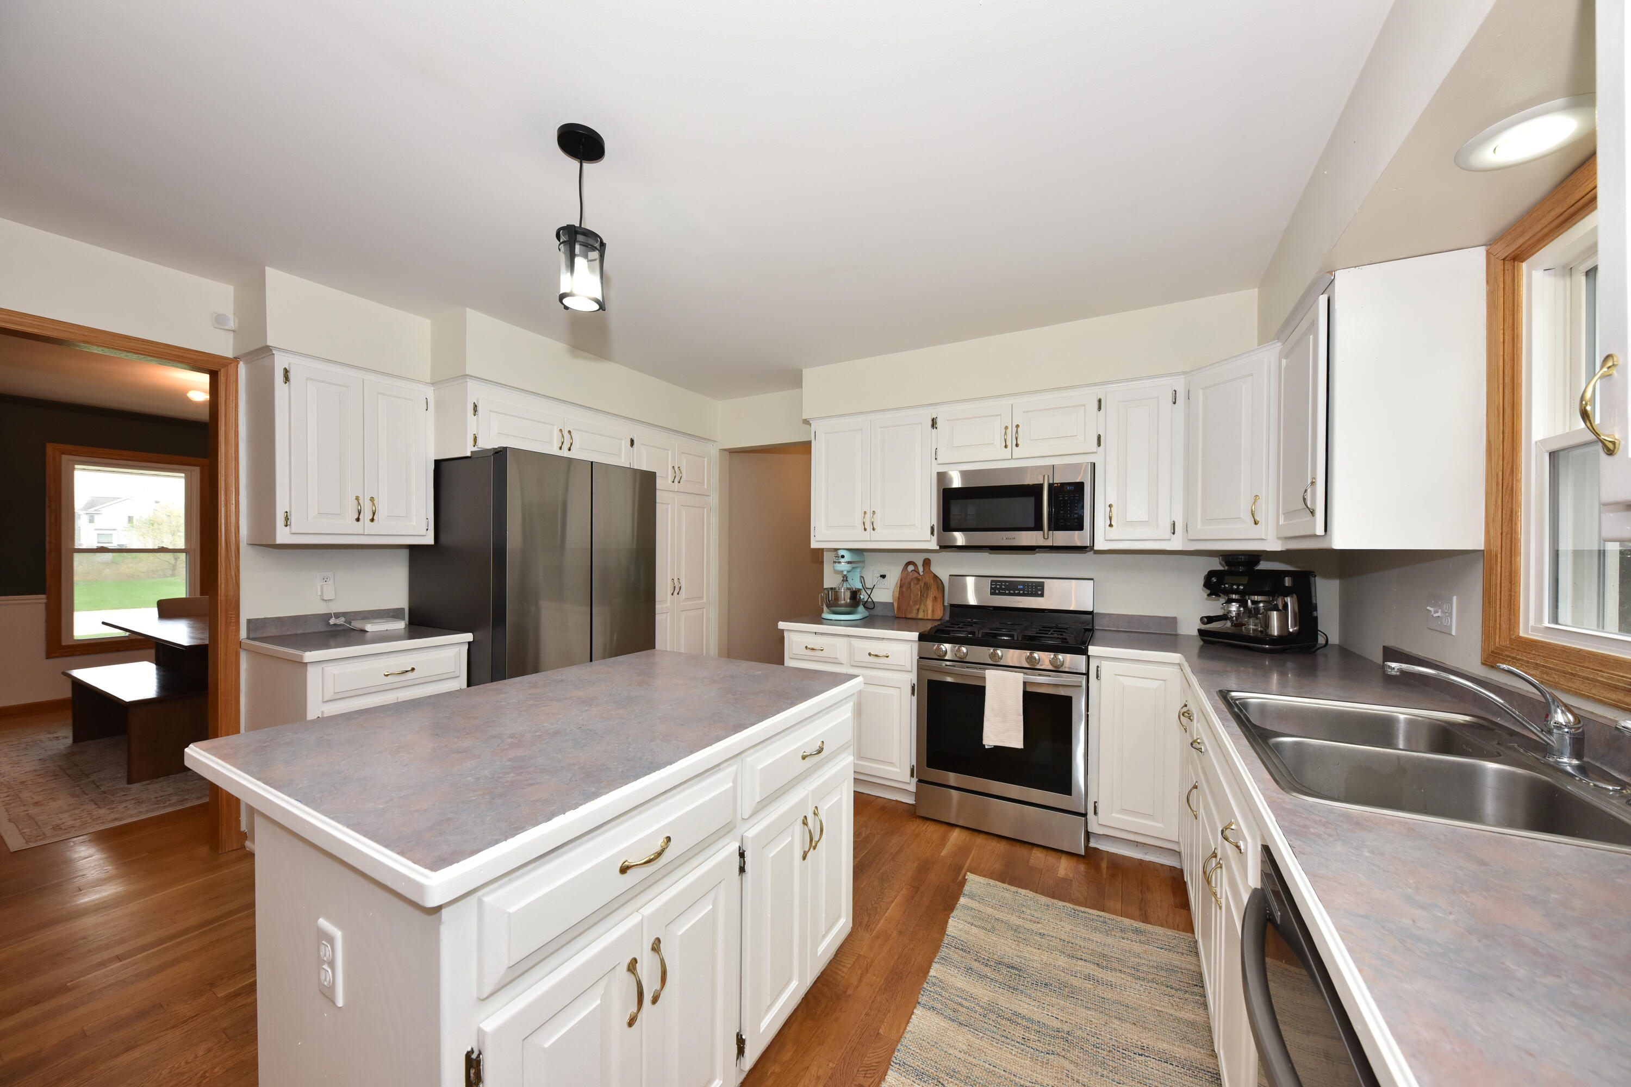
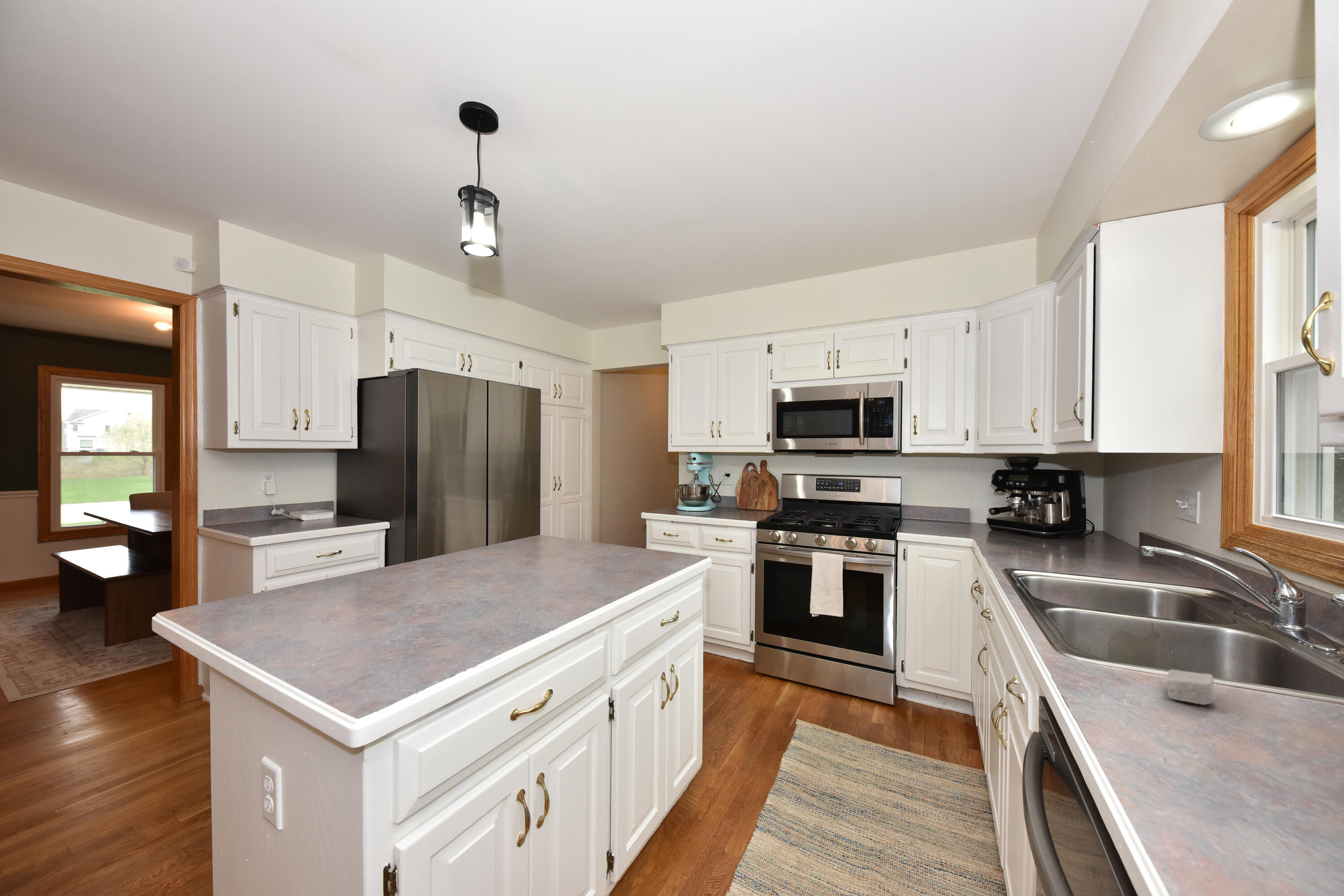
+ soap bar (1190, 684)
